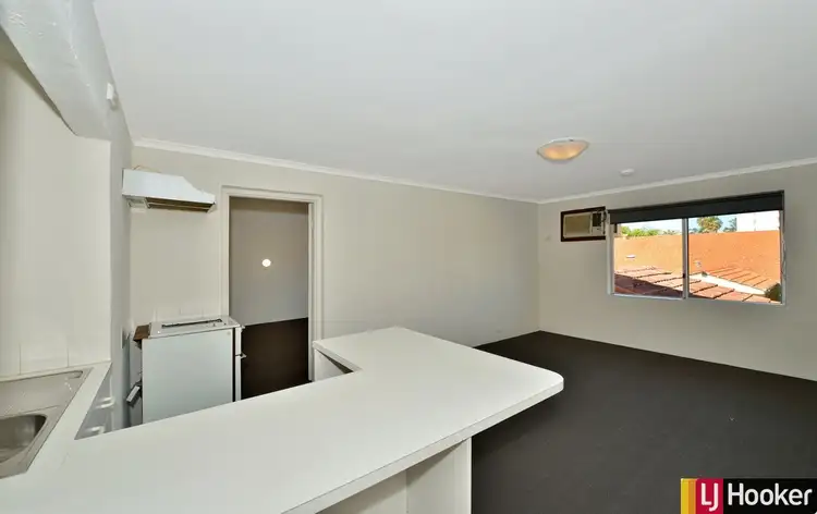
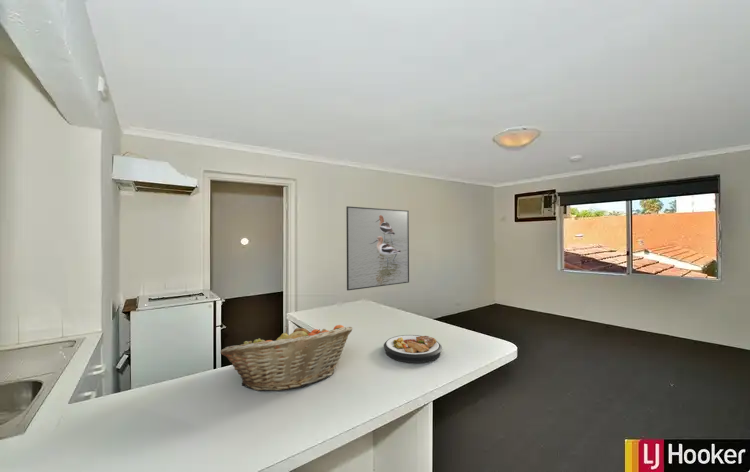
+ fruit basket (291, 349)
+ plate (412, 345)
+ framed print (380, 247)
